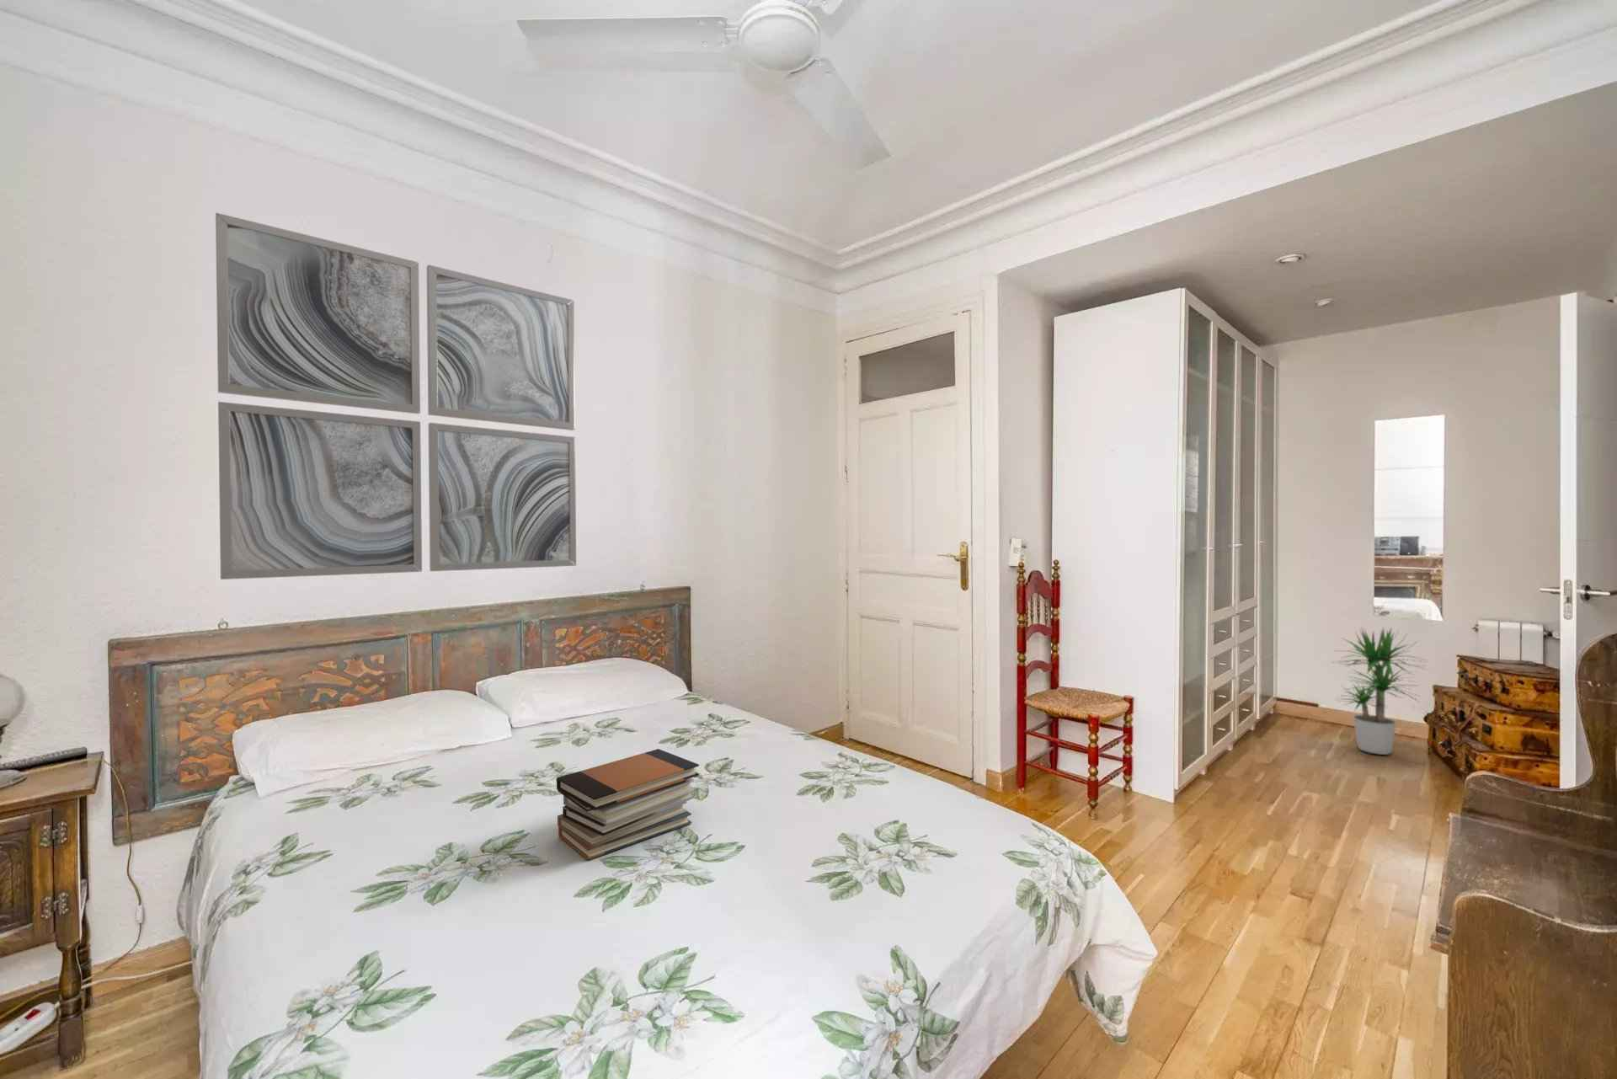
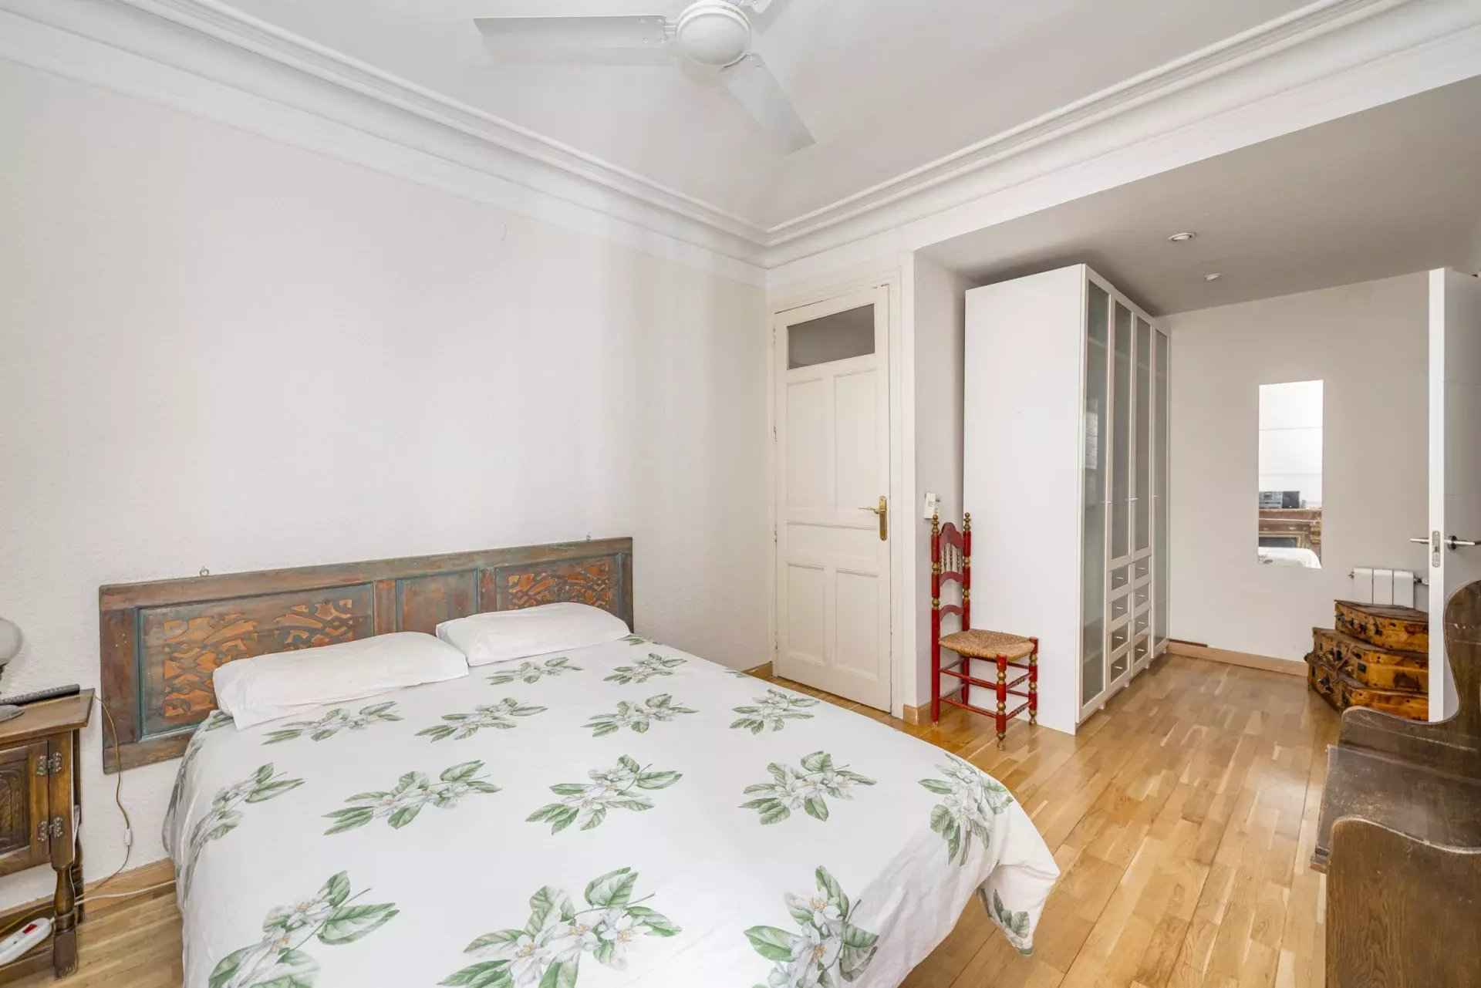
- wall art (427, 414)
- book stack (630, 800)
- potted plant (1380, 689)
